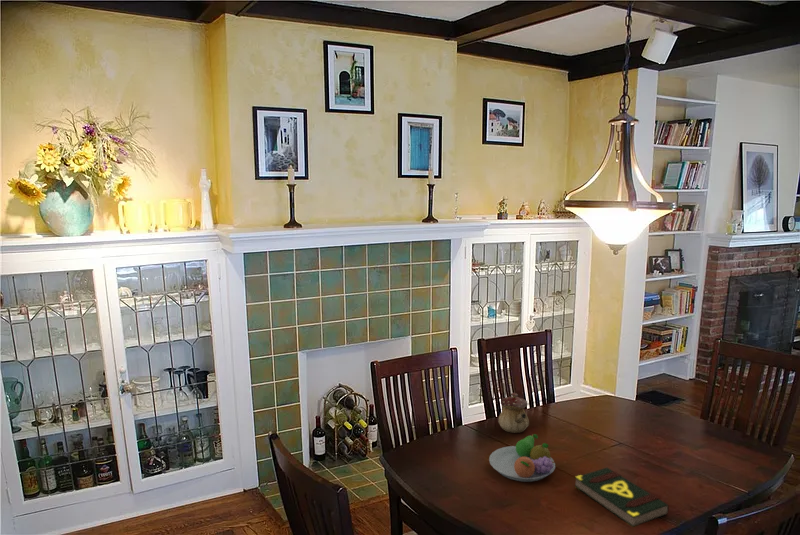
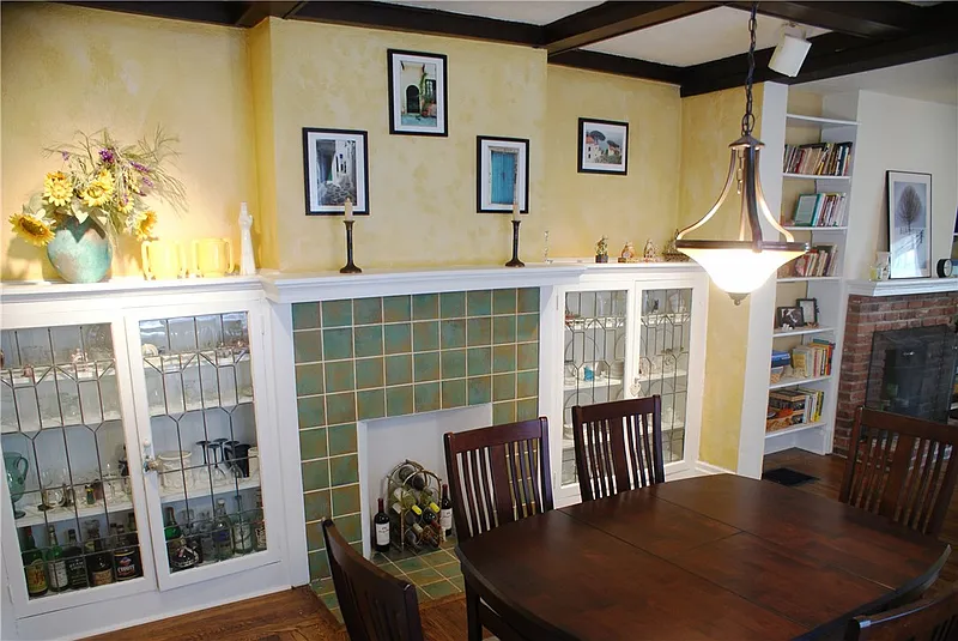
- fruit bowl (523, 454)
- teapot (512, 409)
- book (619, 494)
